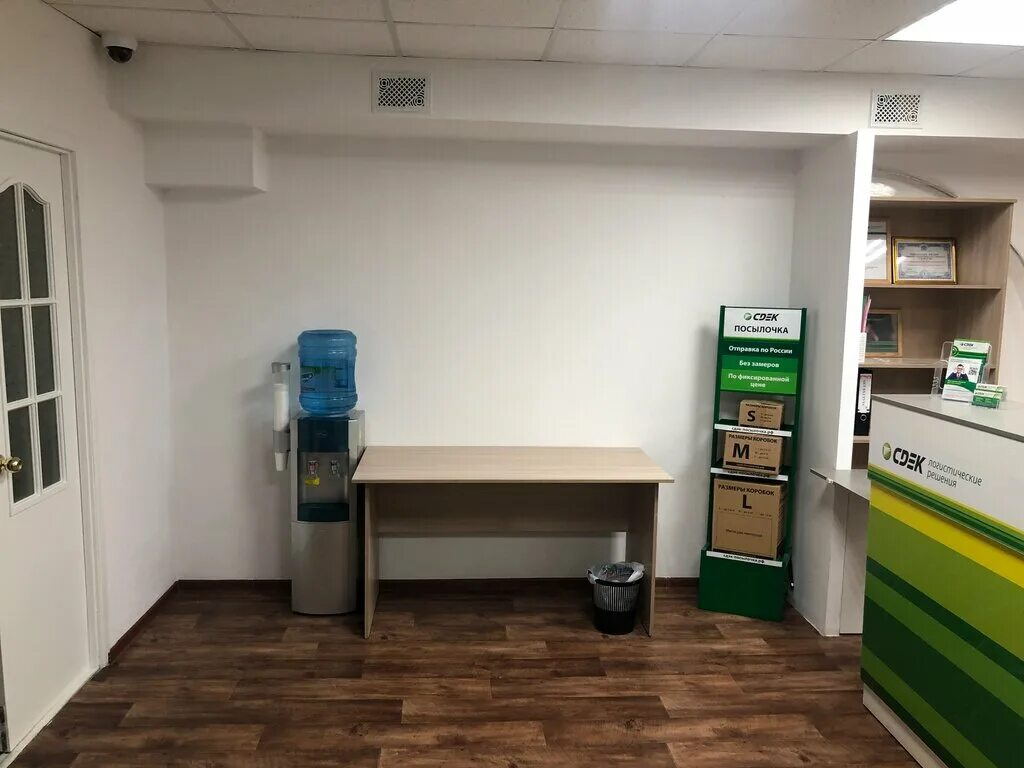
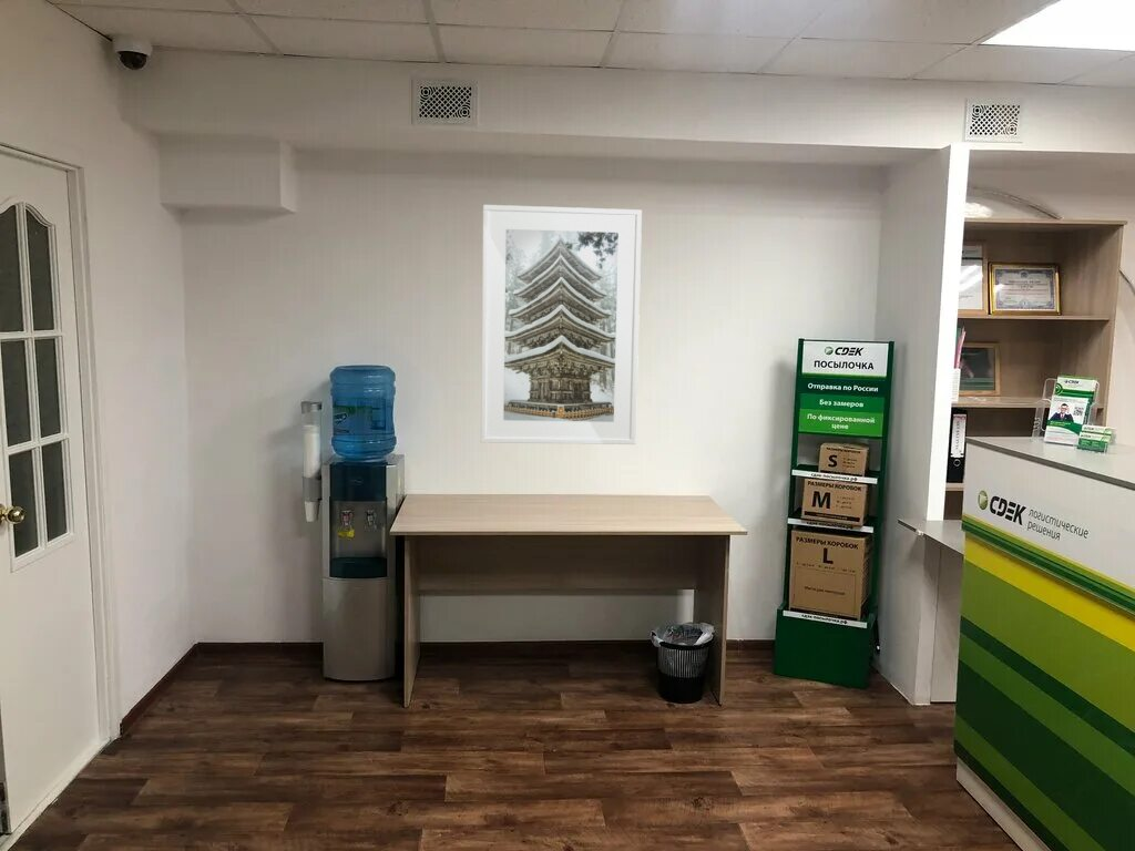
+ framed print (560, 327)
